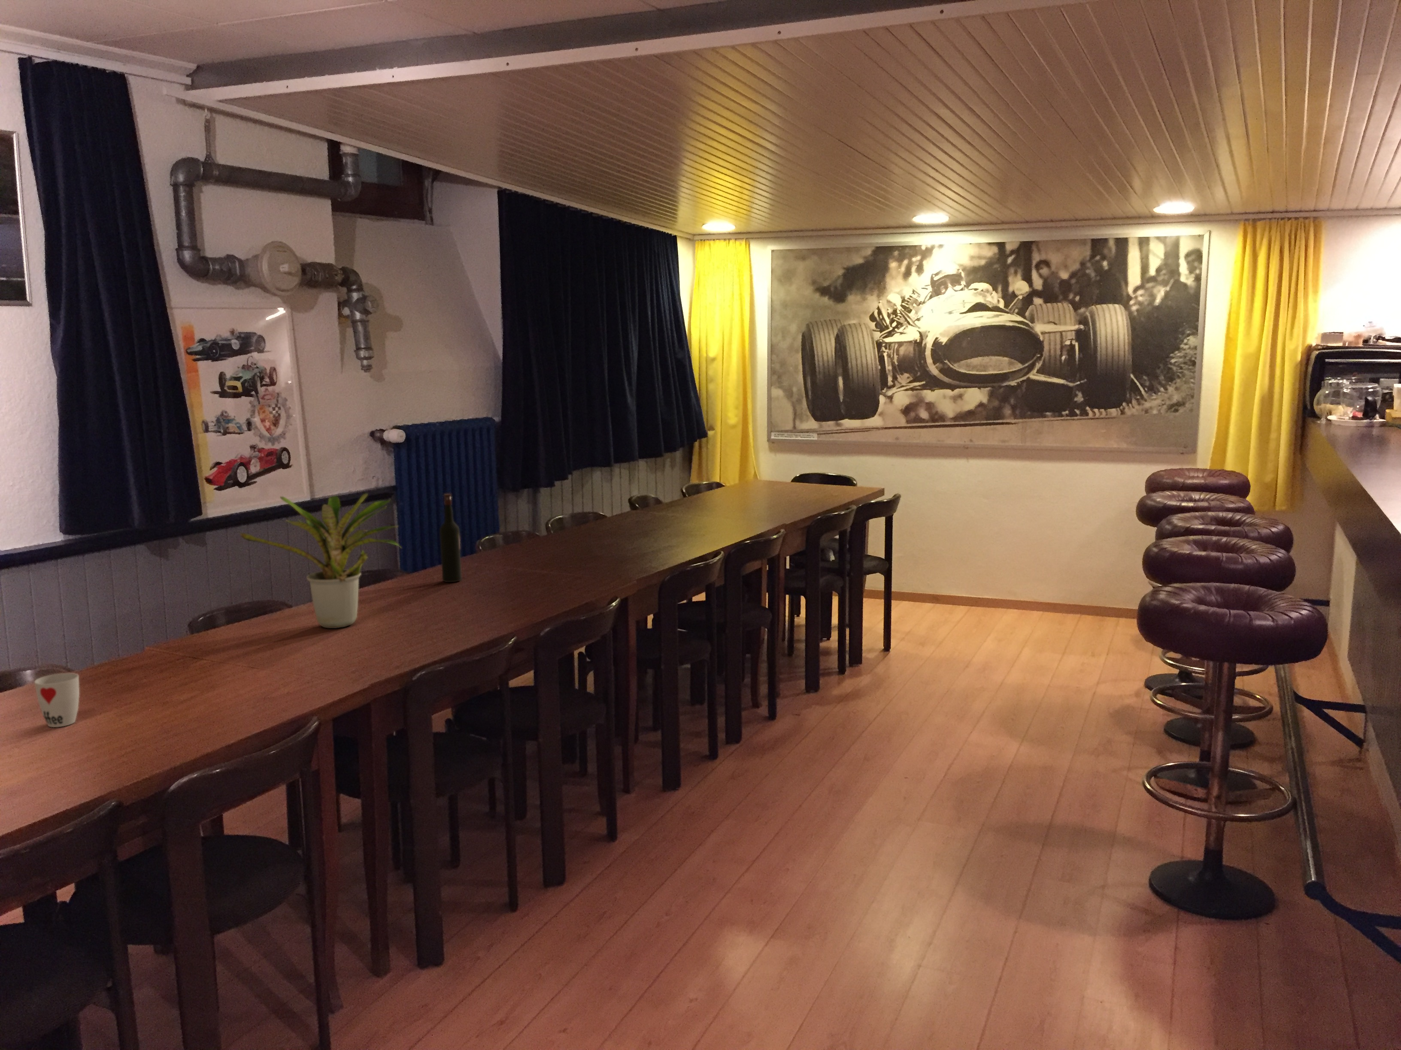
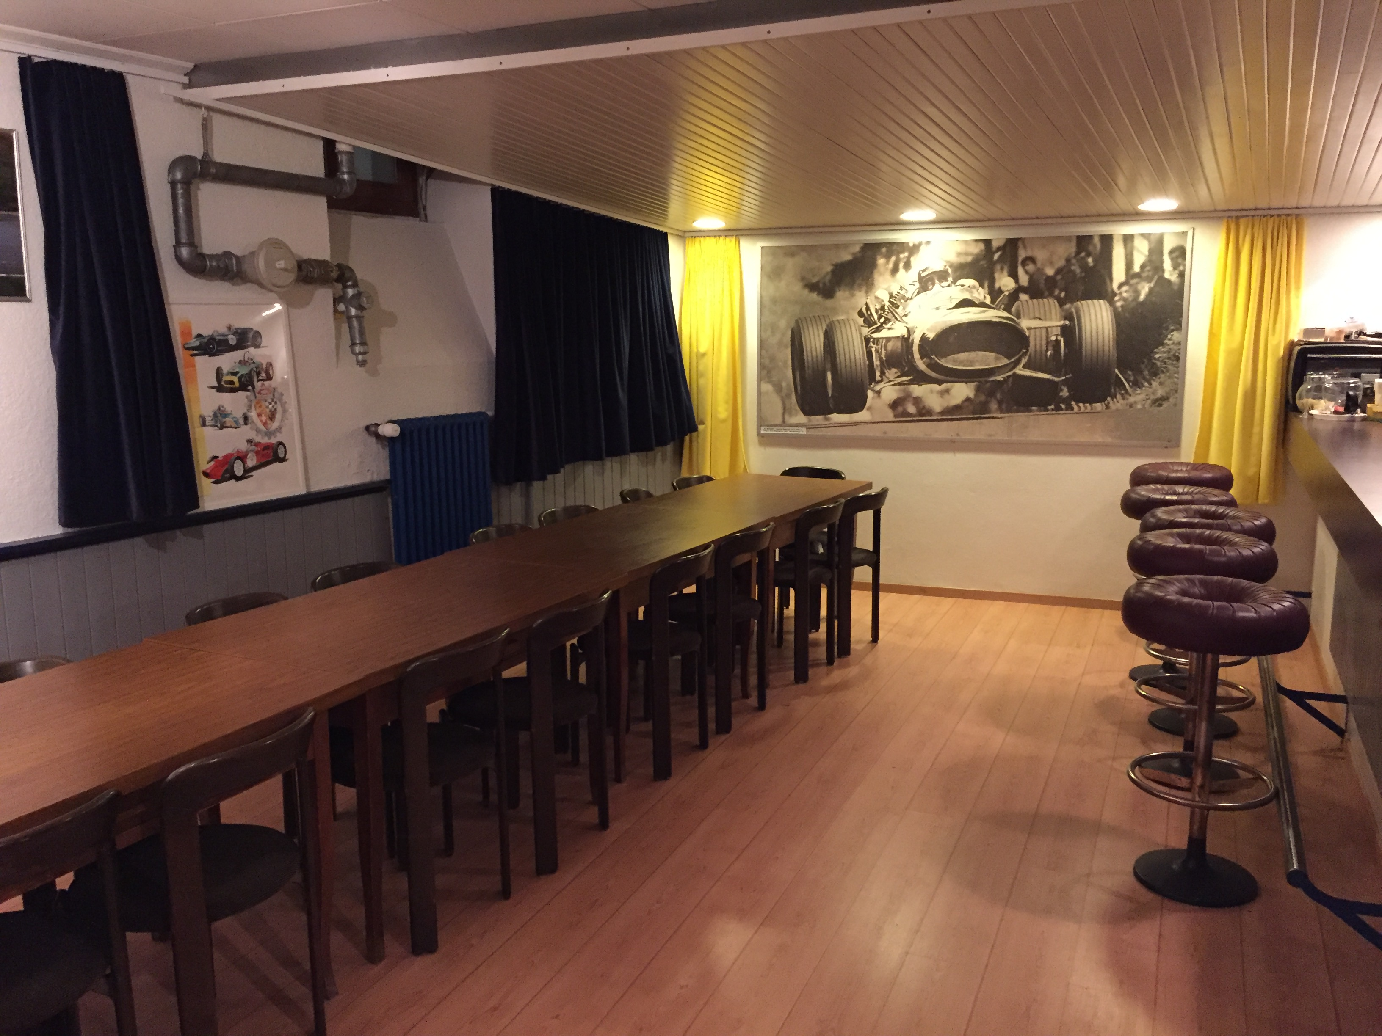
- wine bottle (450, 537)
- cup (60, 700)
- potted plant (334, 559)
